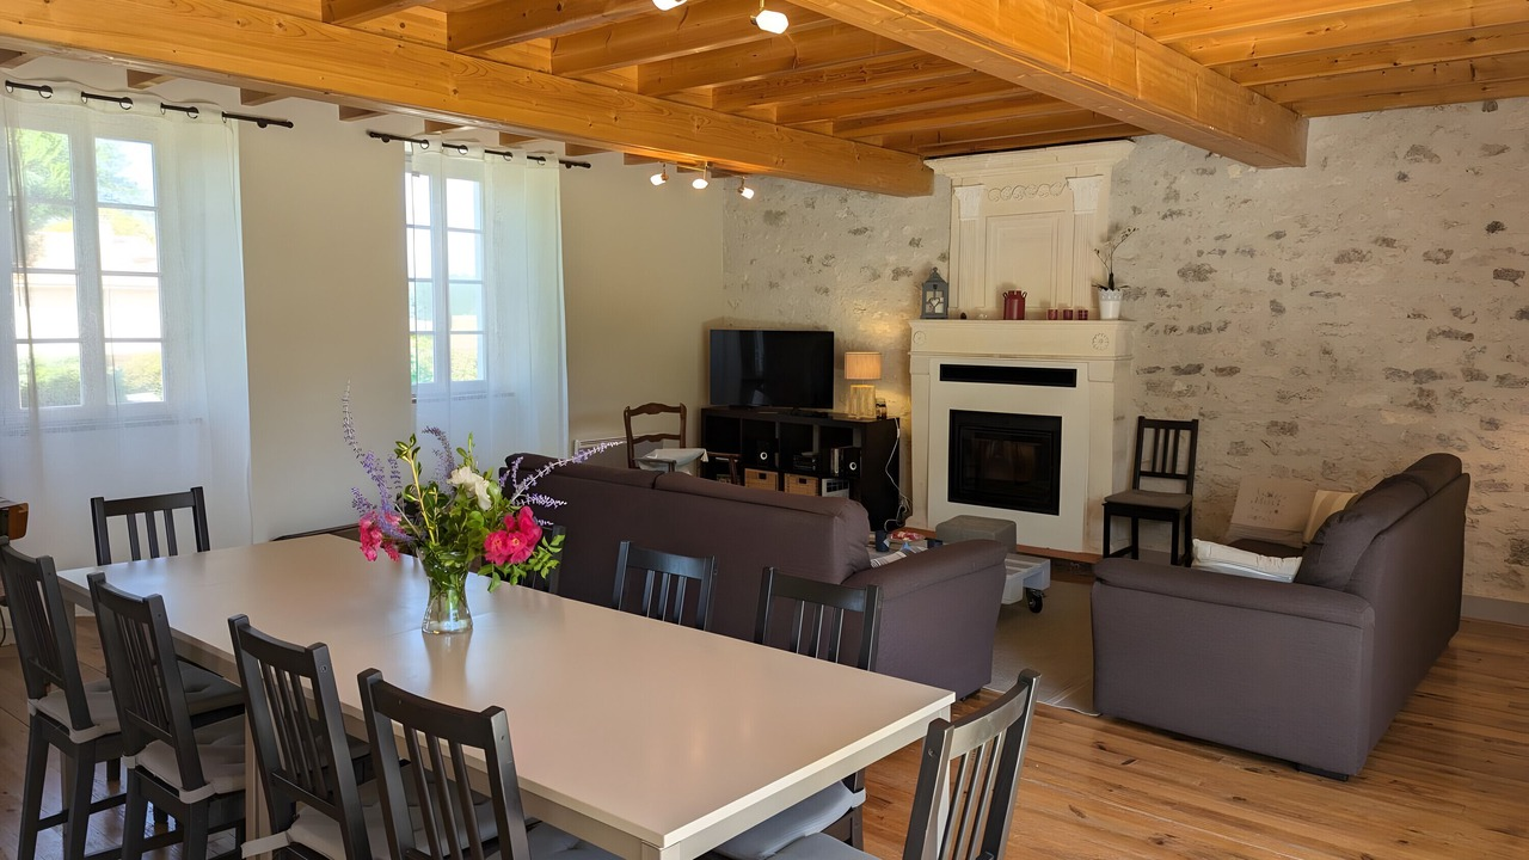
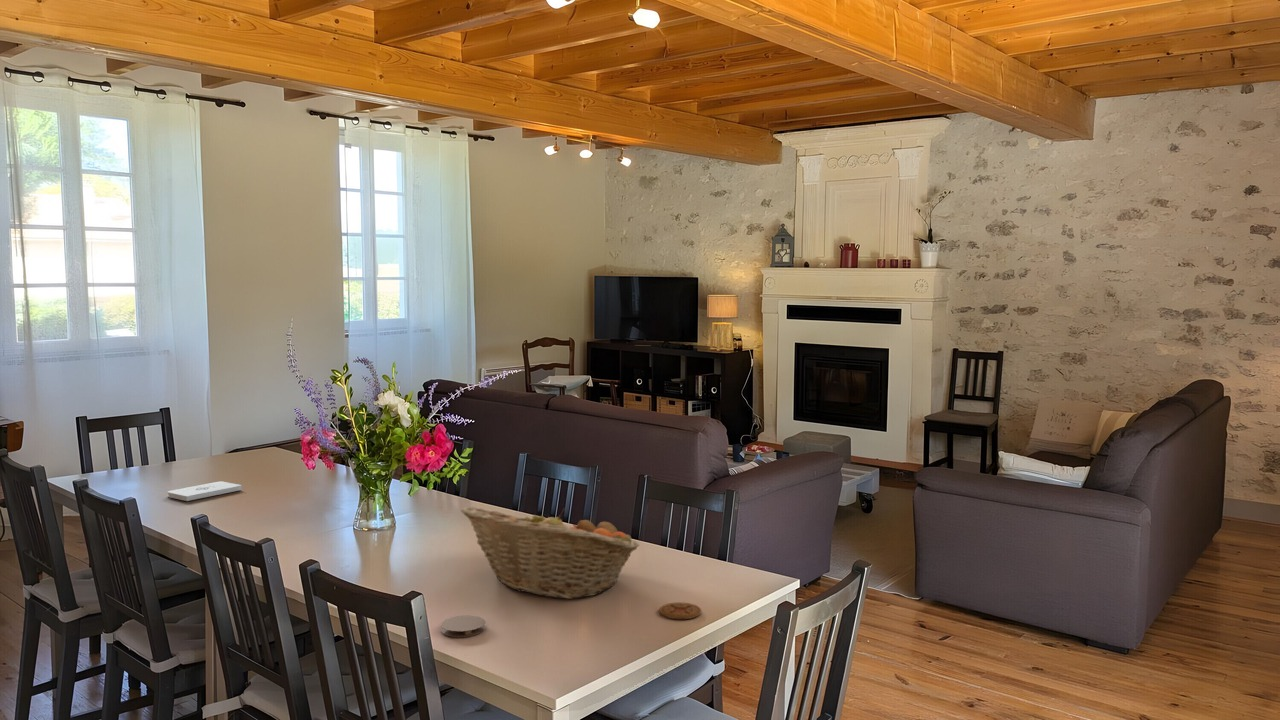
+ coaster (680, 610)
+ fruit basket (549, 542)
+ coaster (463, 626)
+ notepad (204, 490)
